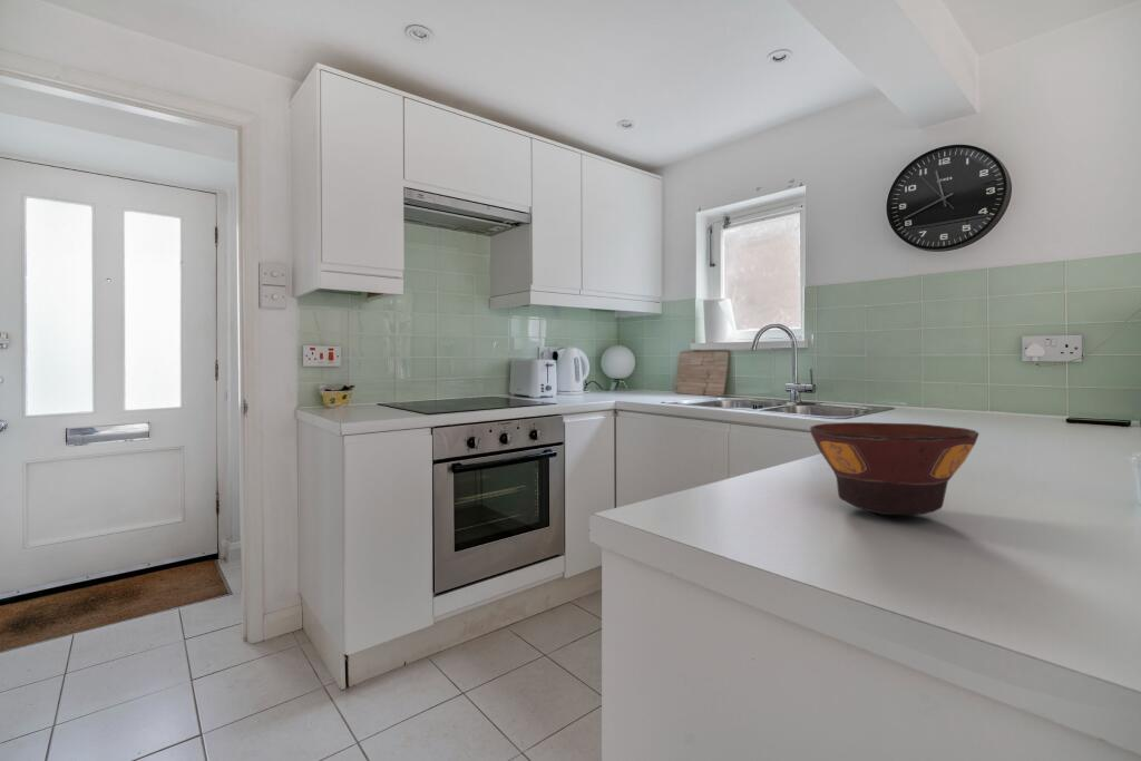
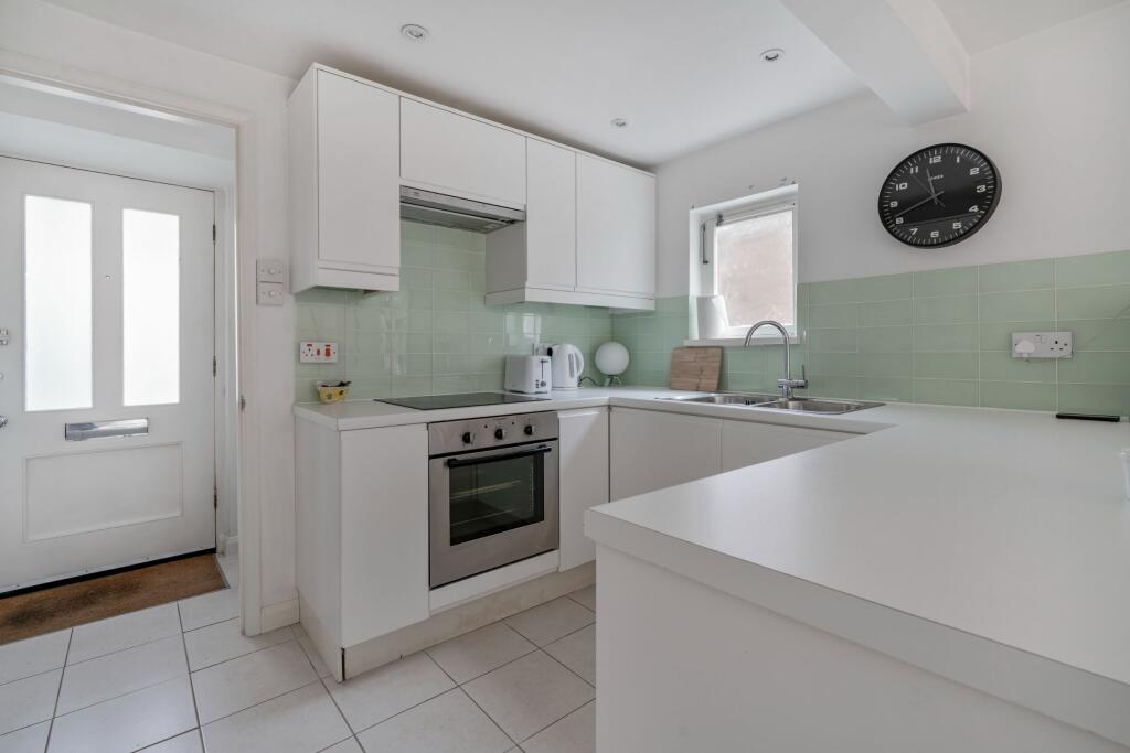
- bowl (888, 469)
